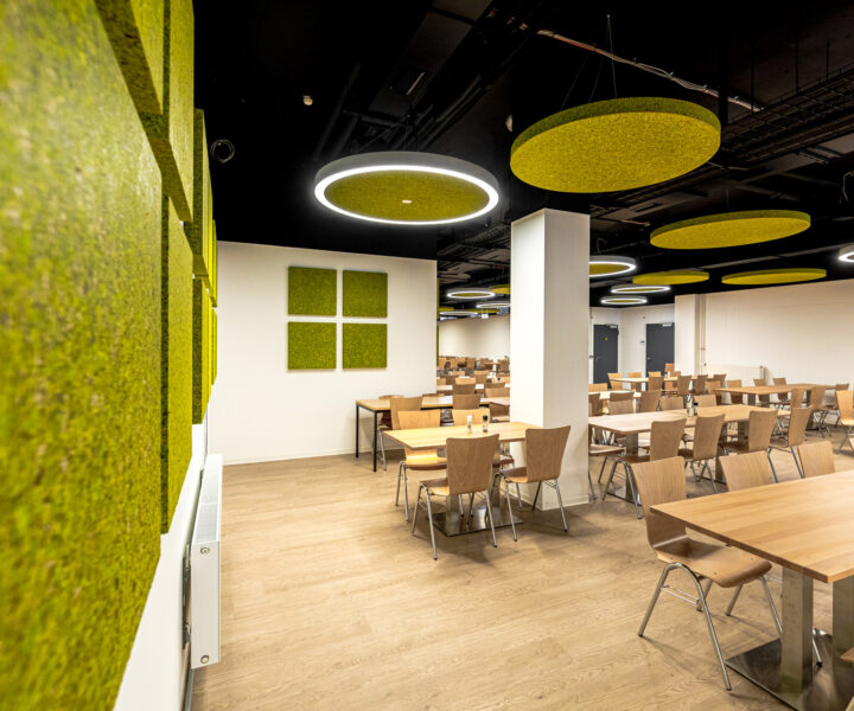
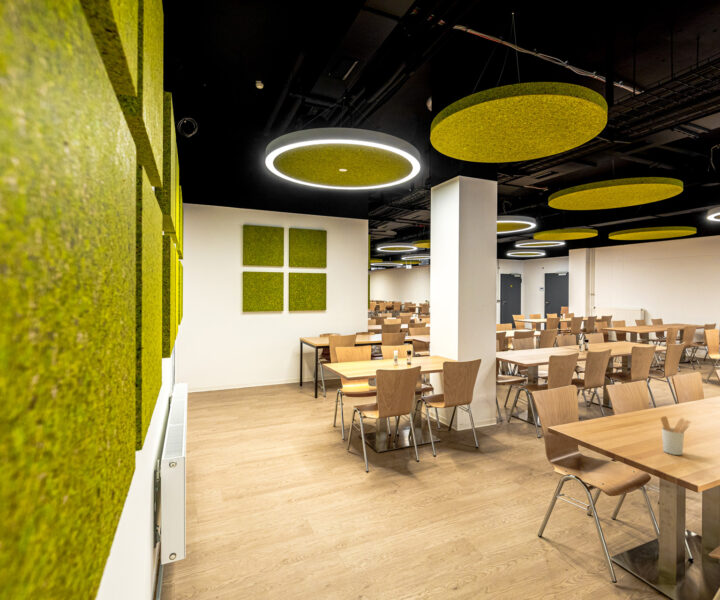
+ utensil holder (676, 435)
